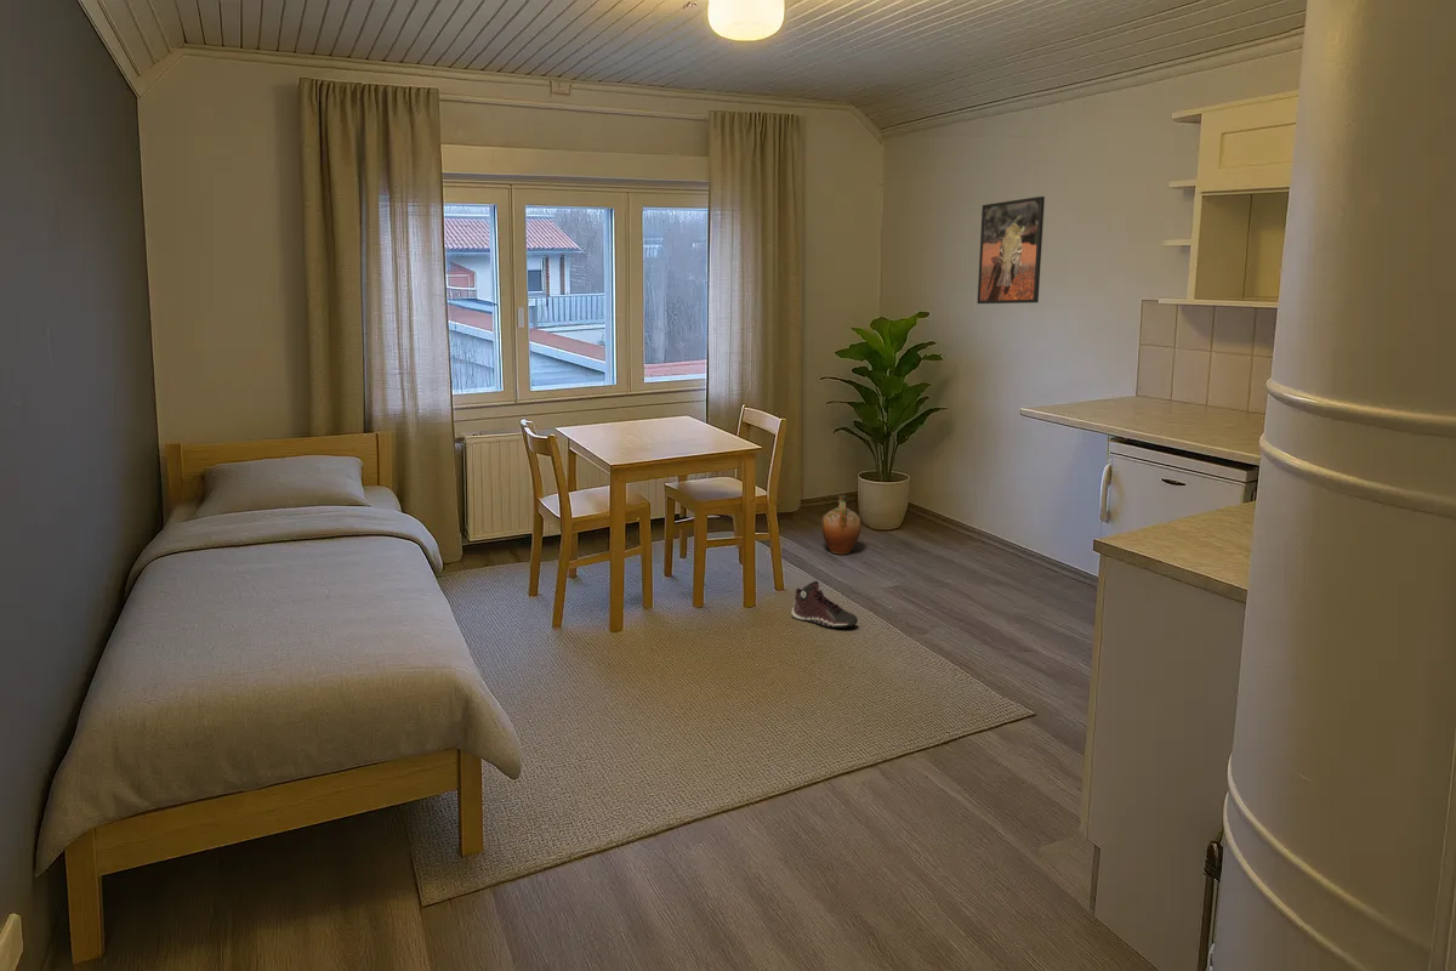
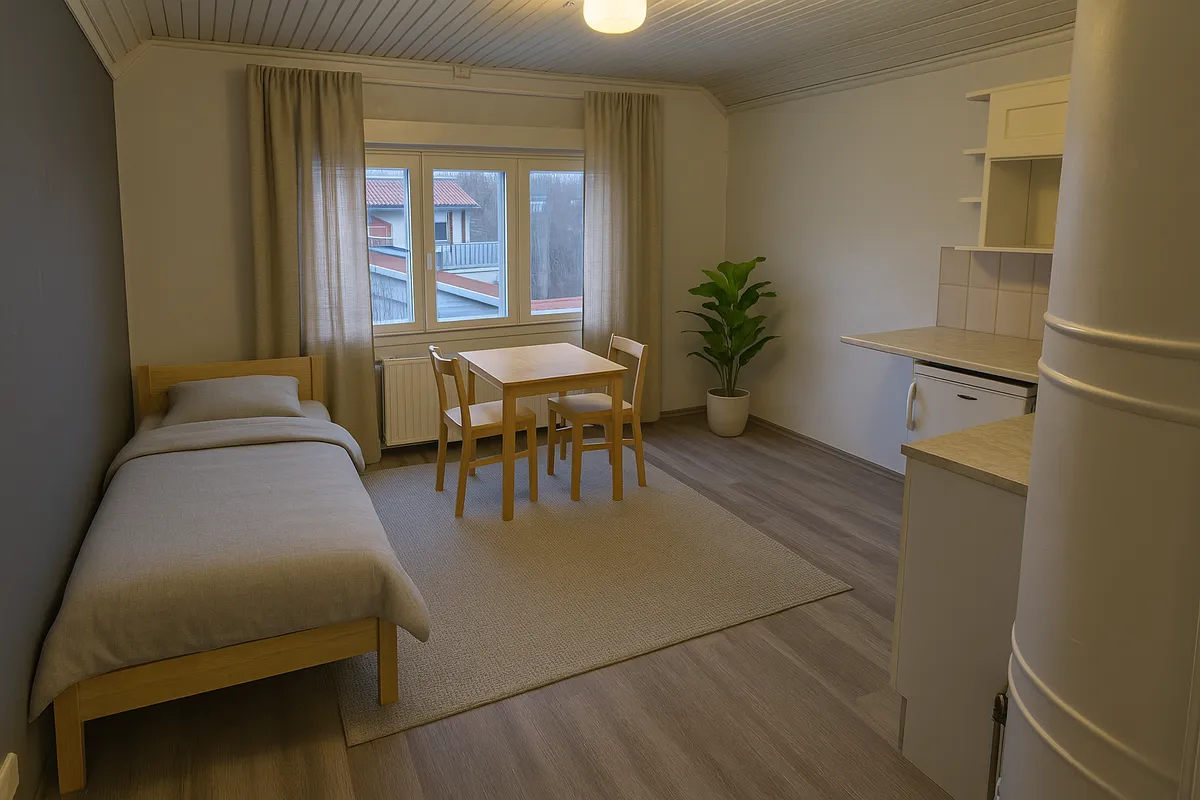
- ceramic jug (841, 523)
- sneaker (823, 602)
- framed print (1008, 252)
